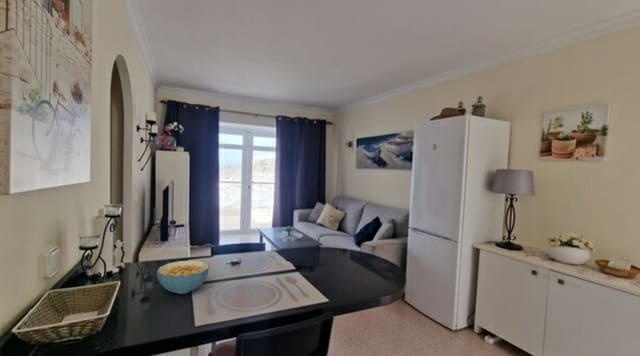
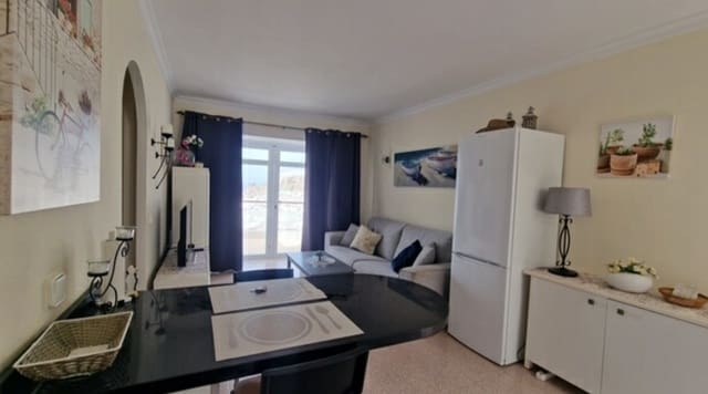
- cereal bowl (183, 279)
